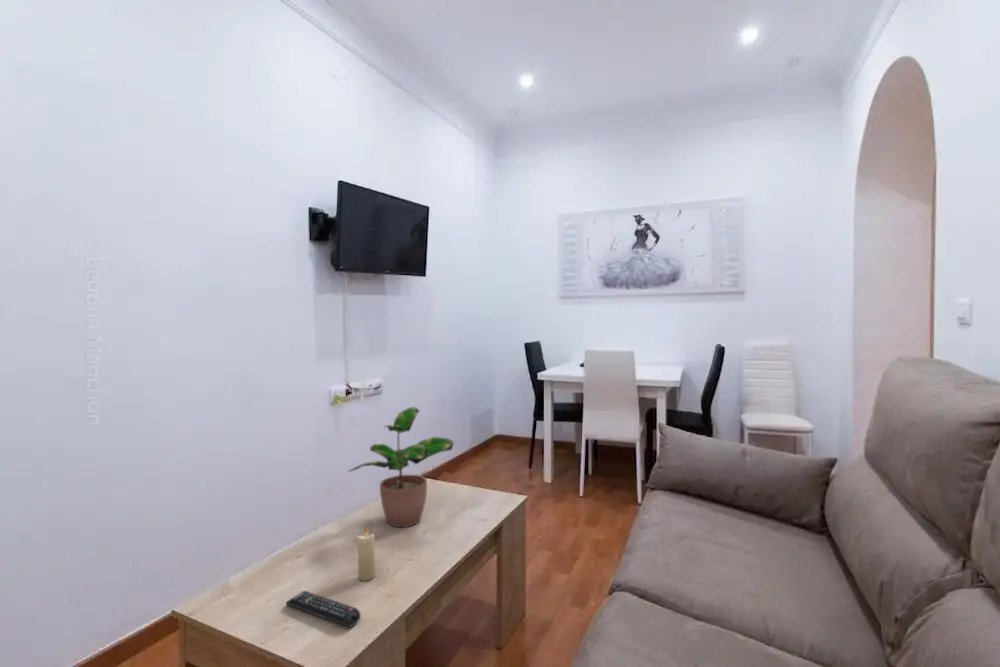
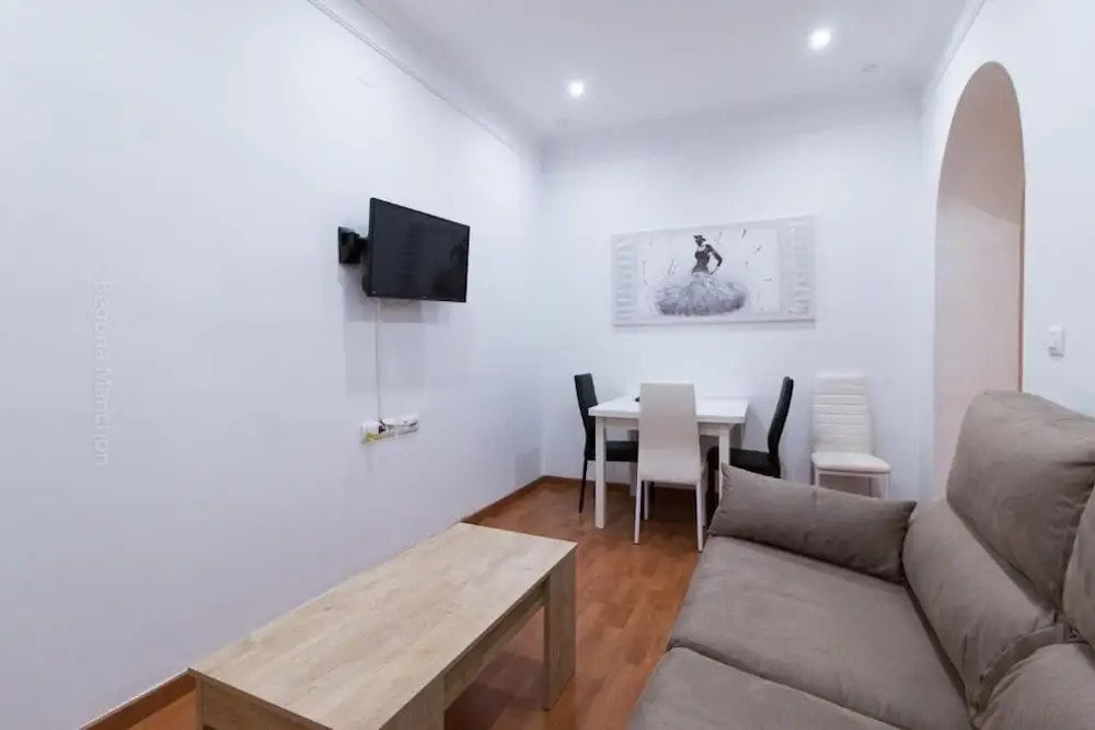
- potted plant (403, 467)
- remote control (322, 608)
- candle (365, 551)
